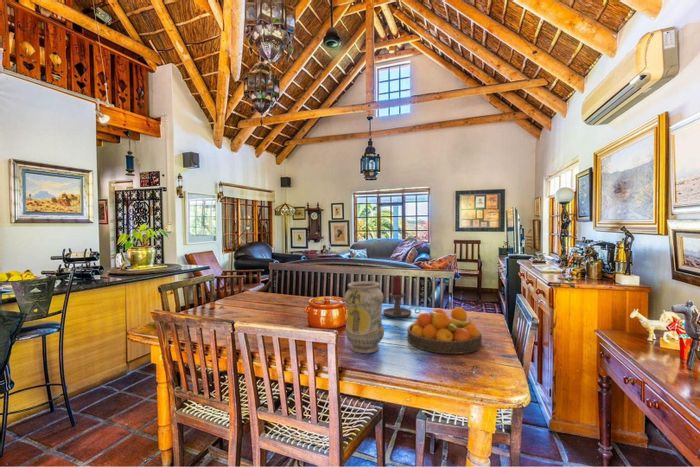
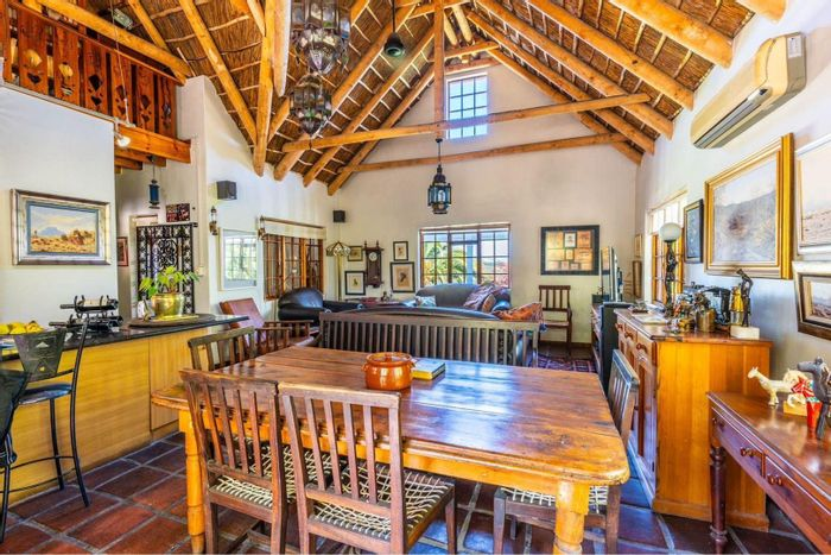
- candle holder (401, 294)
- vase (364, 315)
- fruit bowl (443, 325)
